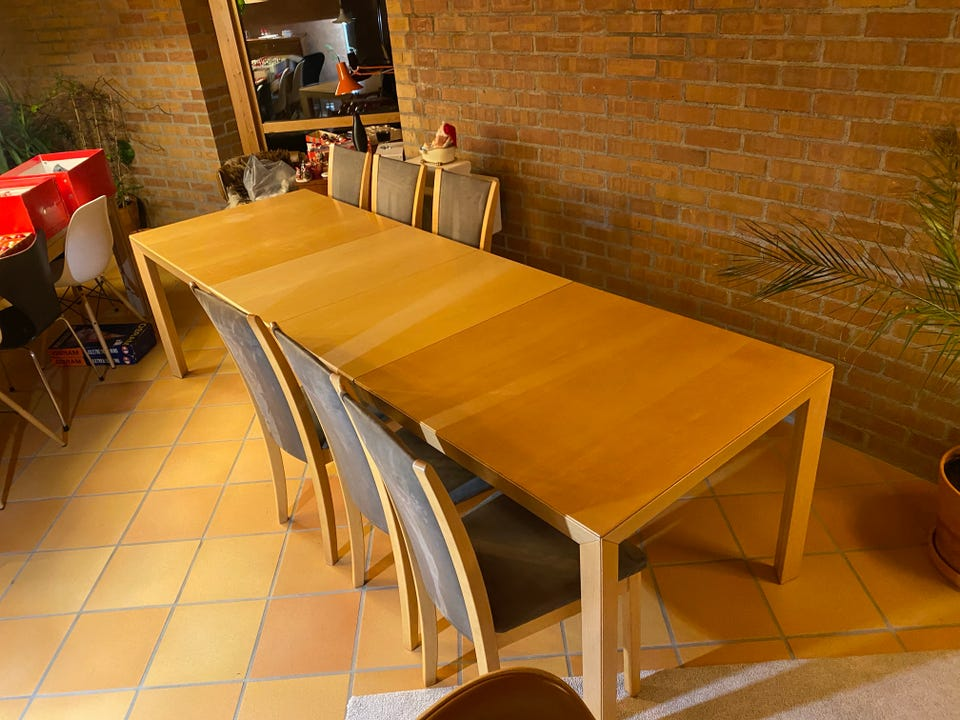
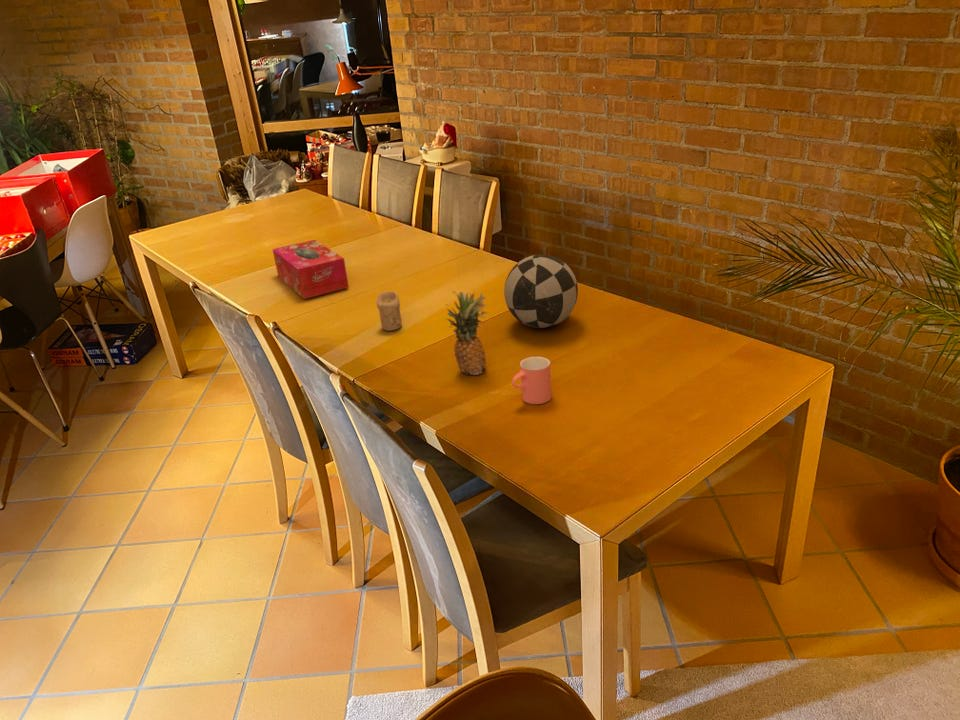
+ cup (530, 382)
+ decorative ball (540, 291)
+ fruit (471, 334)
+ candle (390, 311)
+ tissue box (309, 267)
